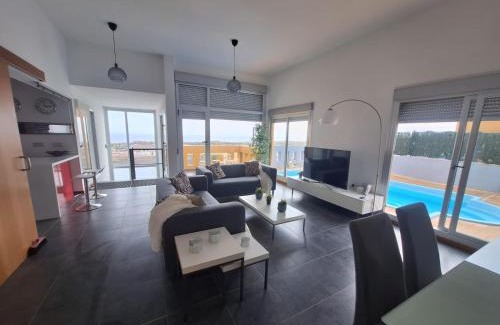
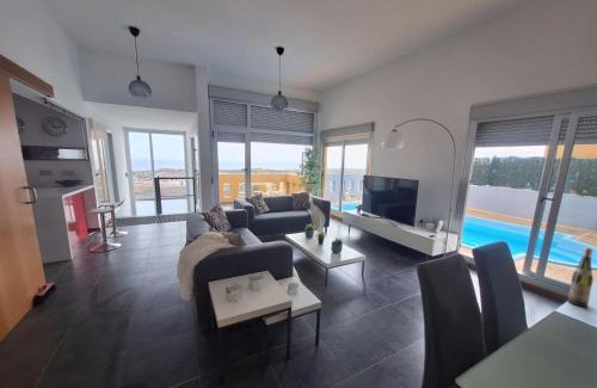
+ wine bottle (583, 276)
